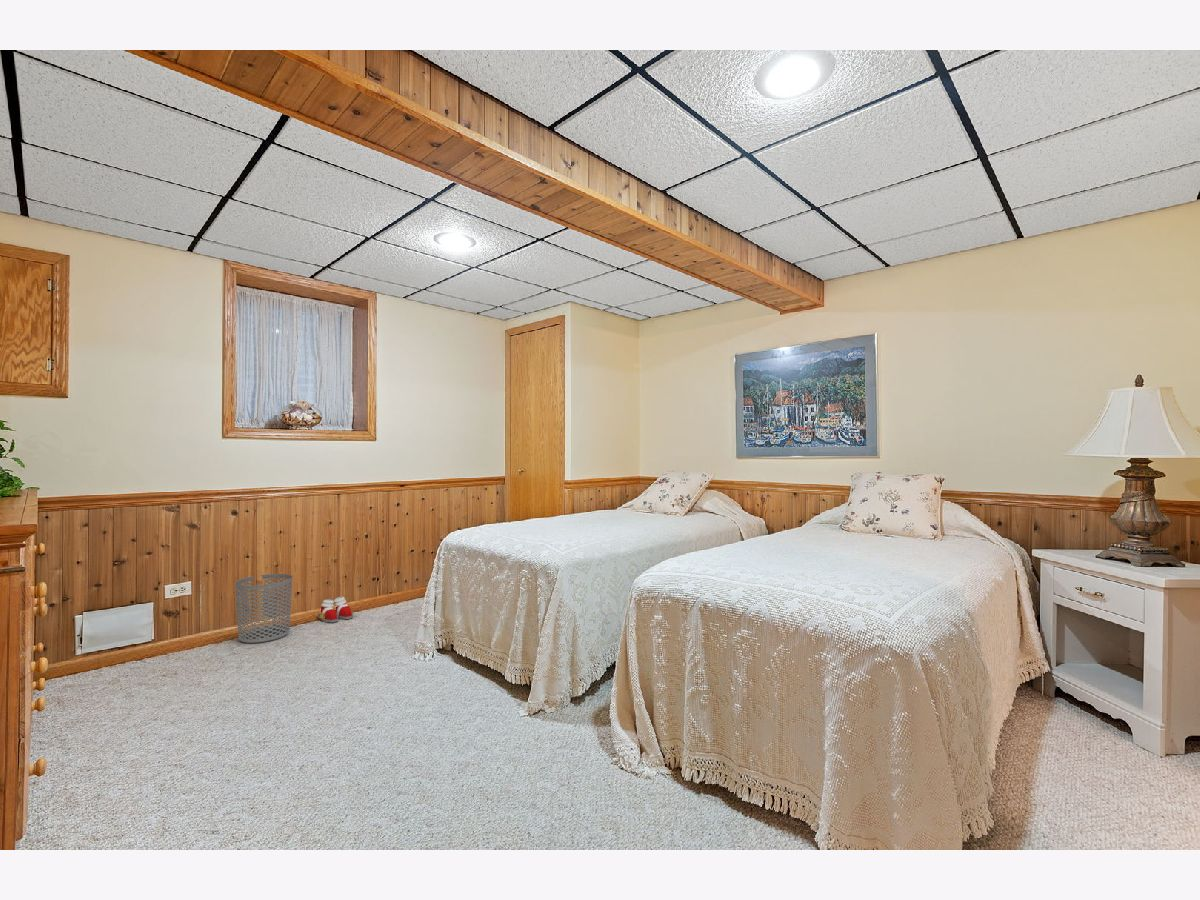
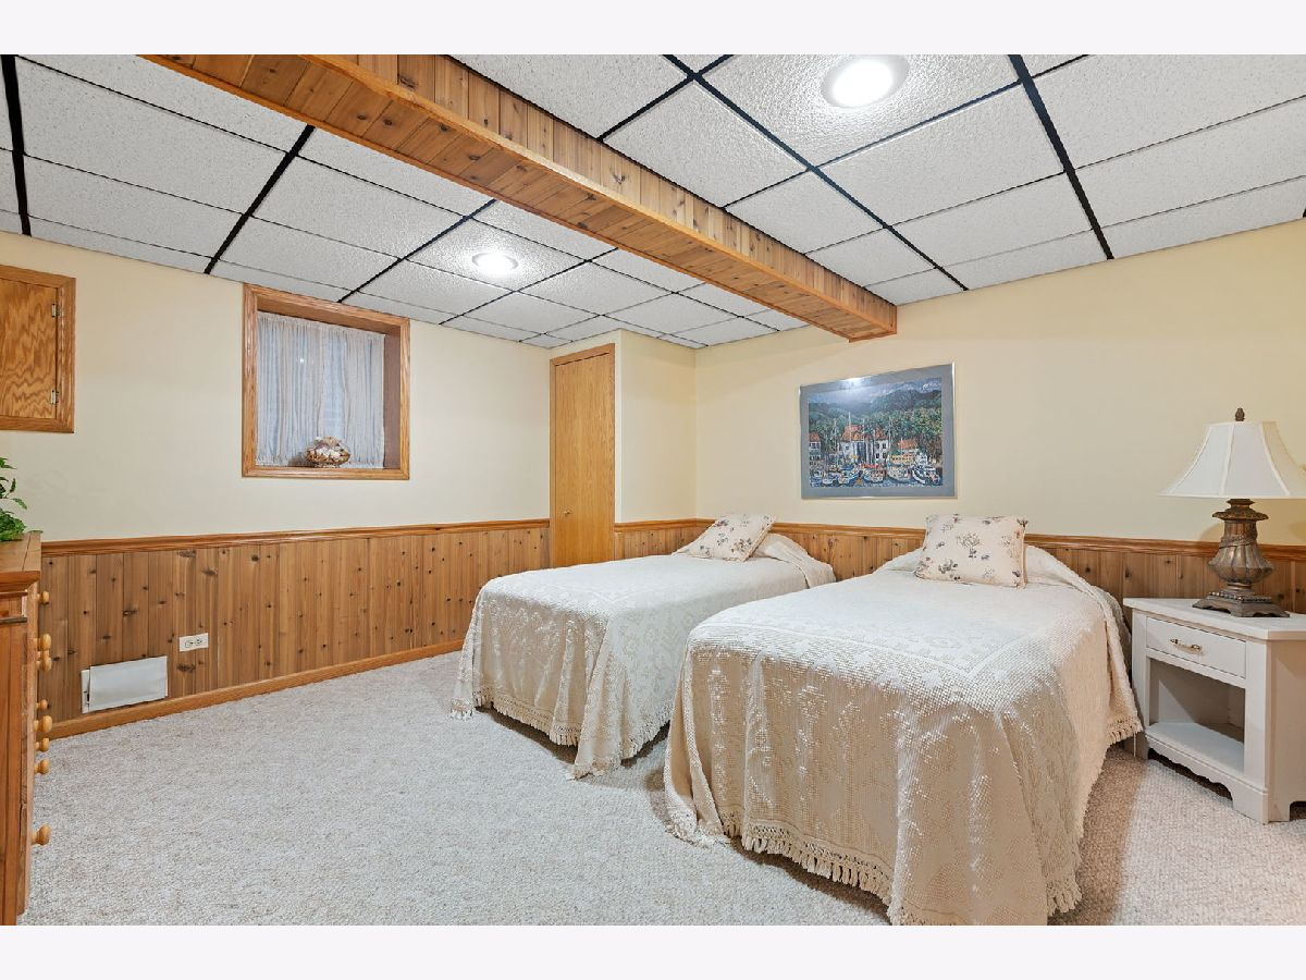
- slippers (336, 608)
- waste bin (264, 607)
